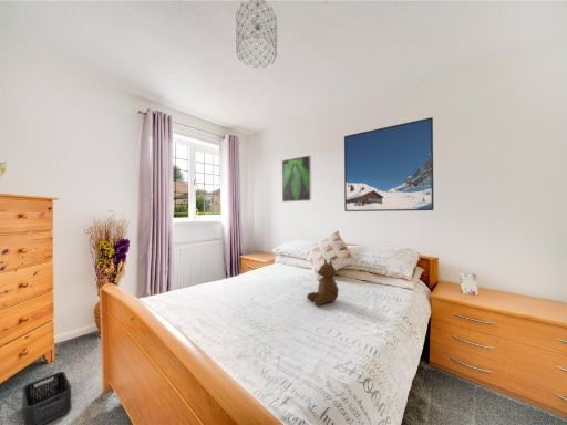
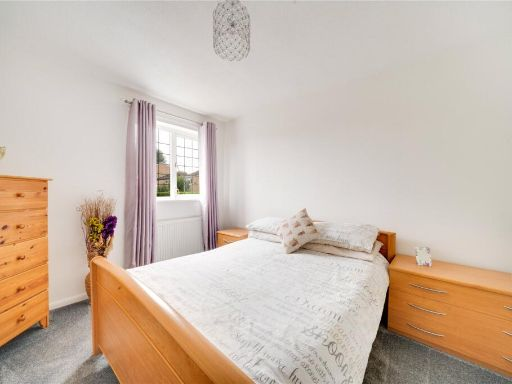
- teddy bear (322, 280)
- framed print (383, 169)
- storage bin (47, 397)
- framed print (296, 179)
